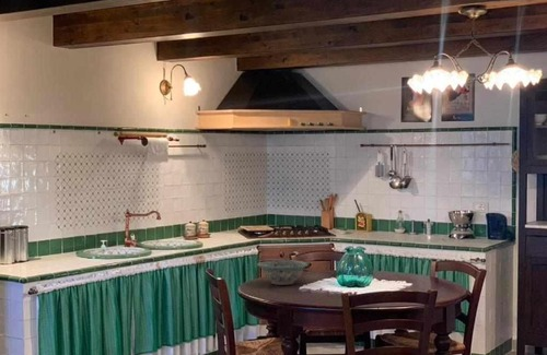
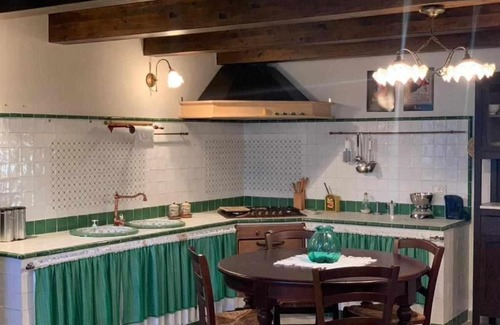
- decorative bowl (282, 273)
